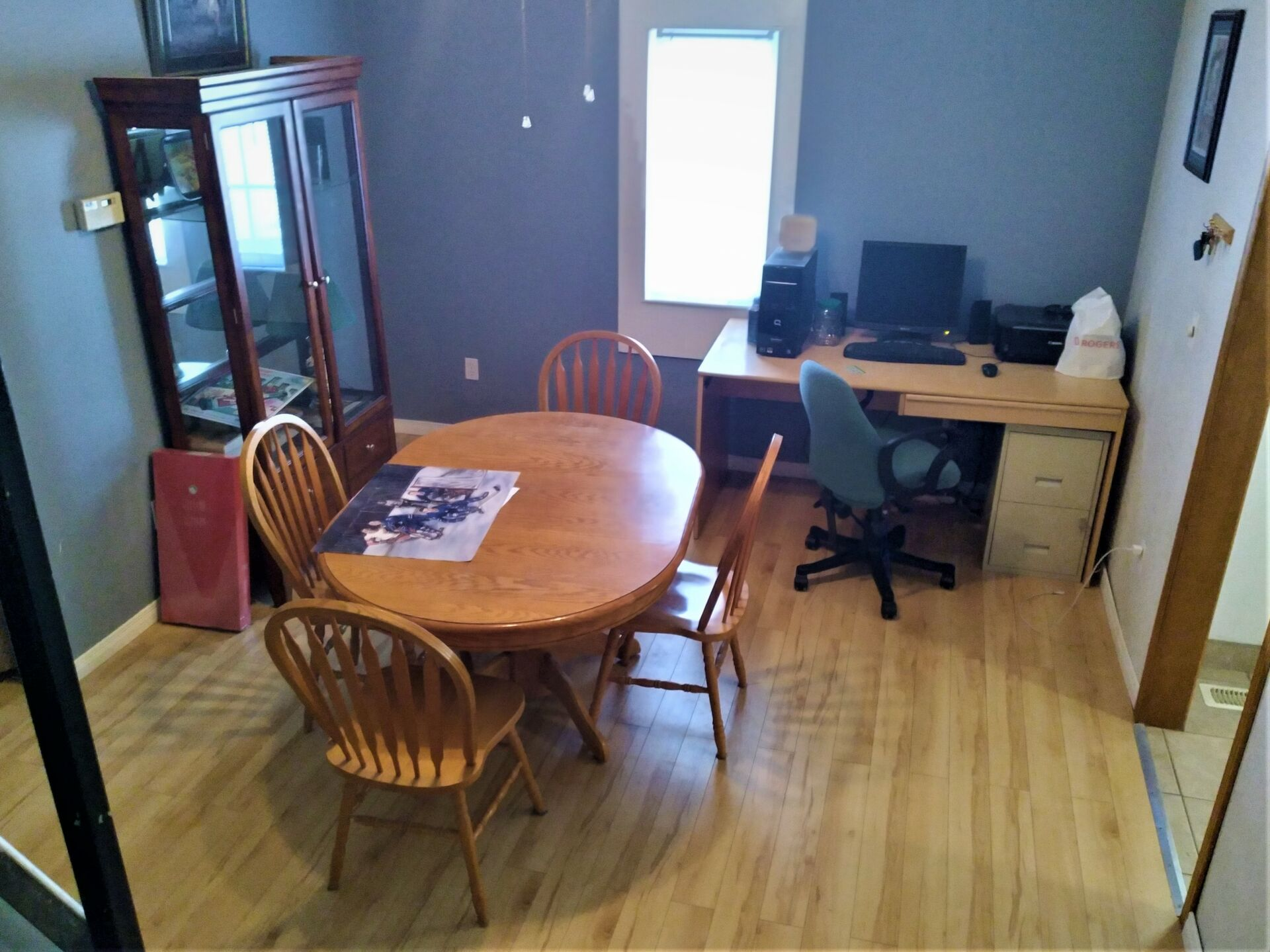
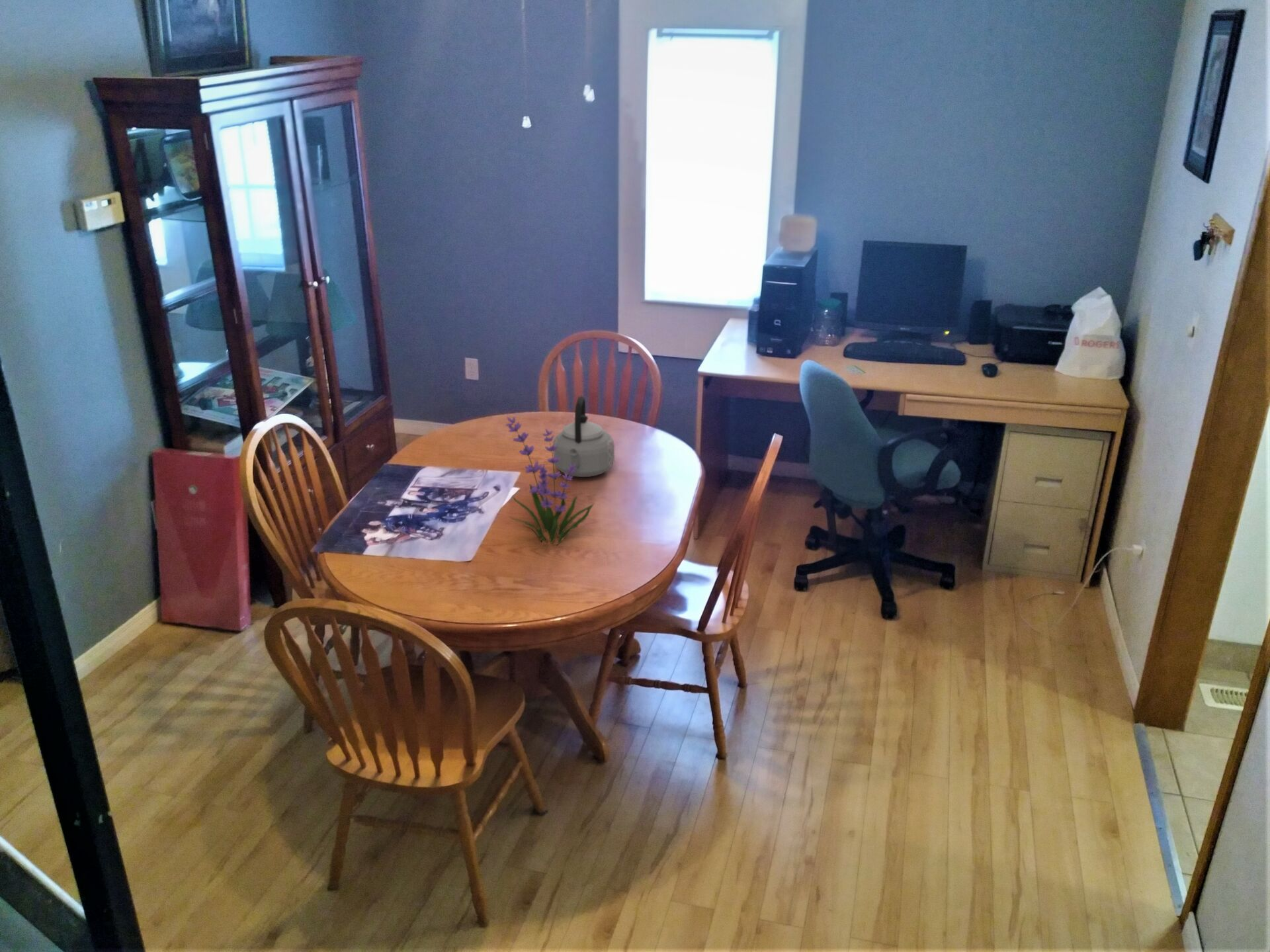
+ teapot (582, 439)
+ plant (548, 480)
